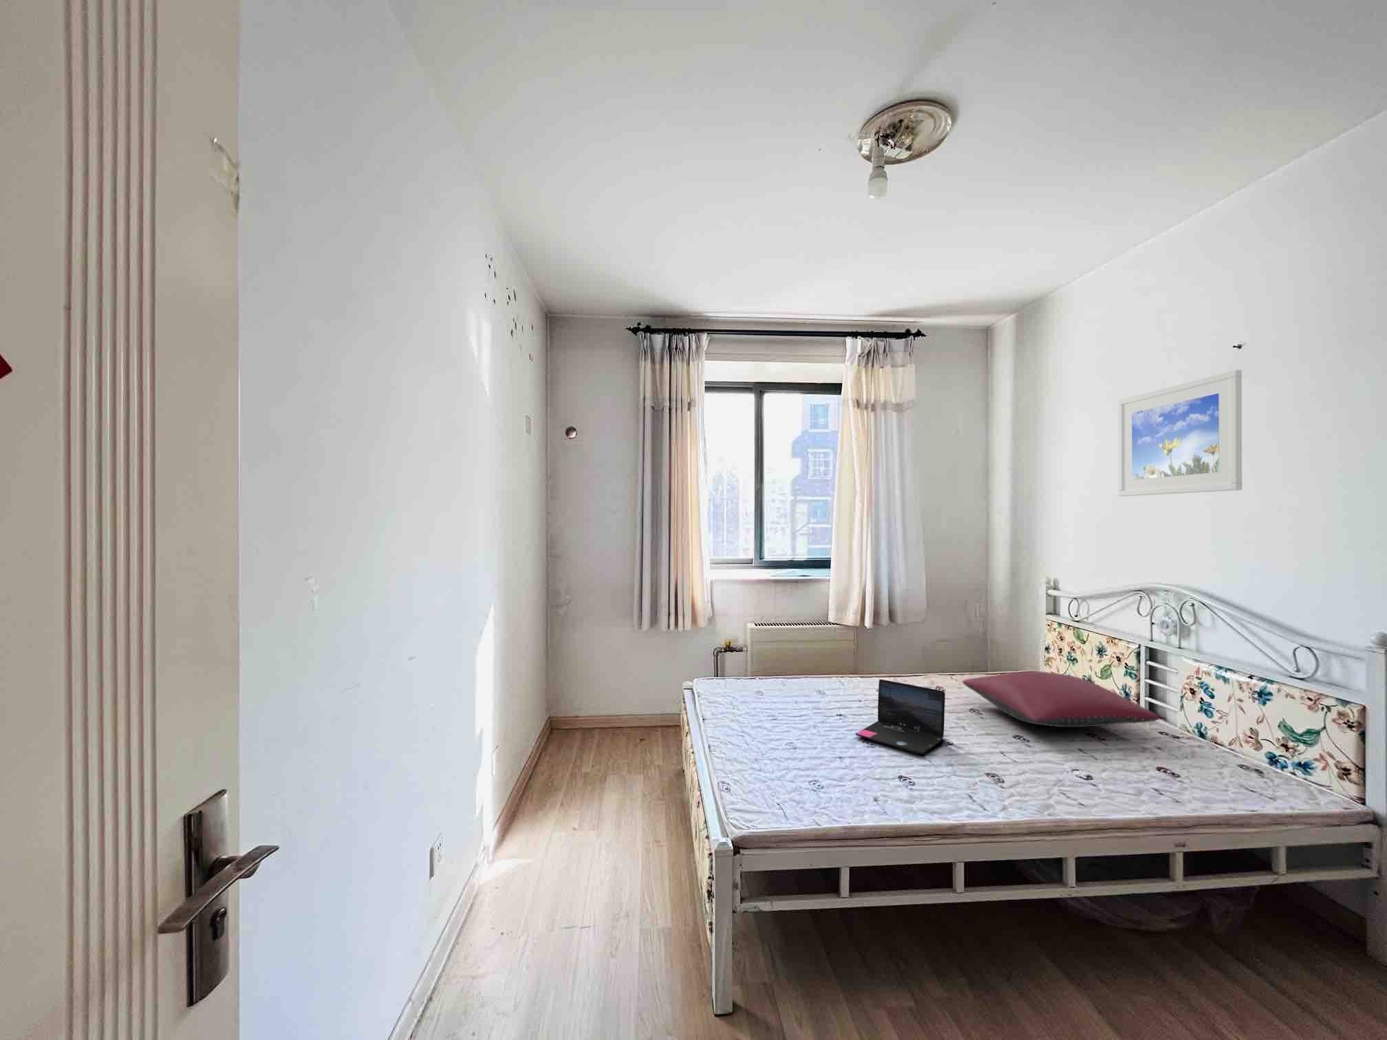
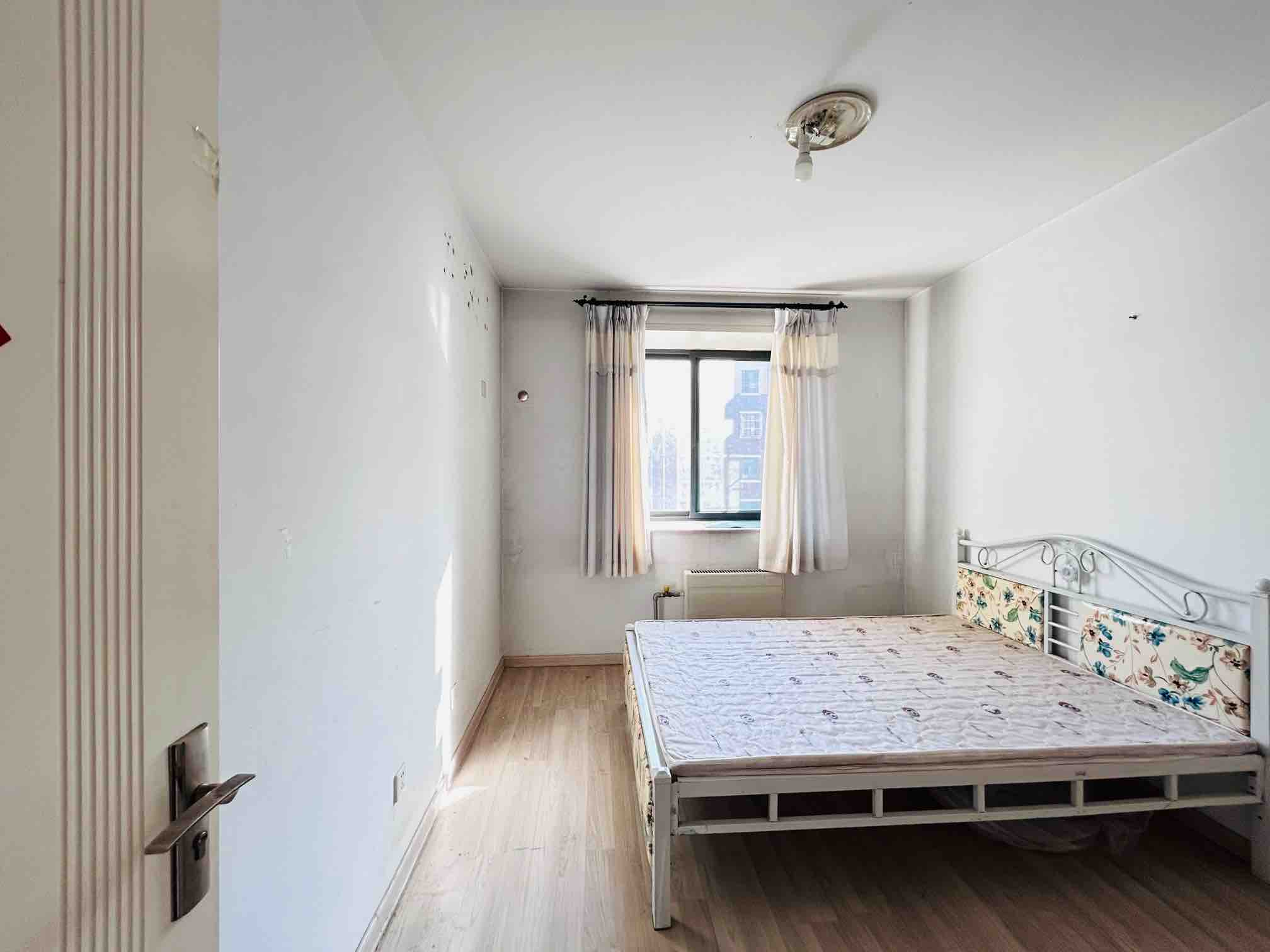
- laptop (899, 714)
- pillow (1051, 697)
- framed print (1173, 439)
